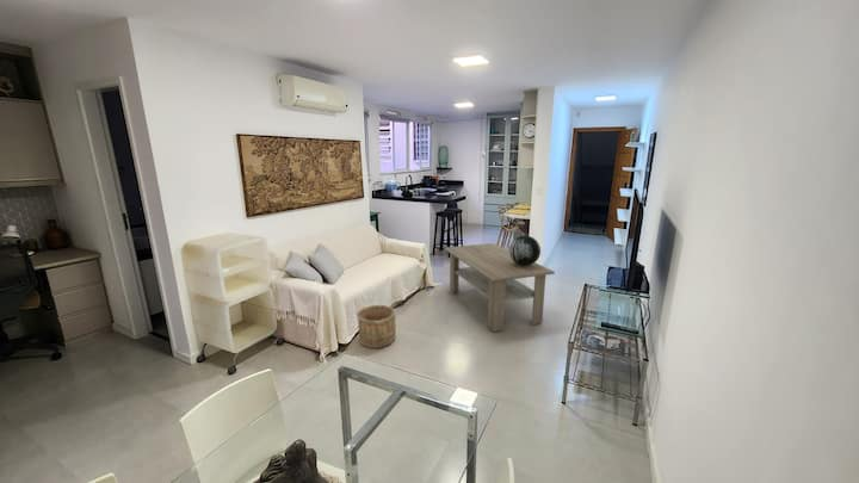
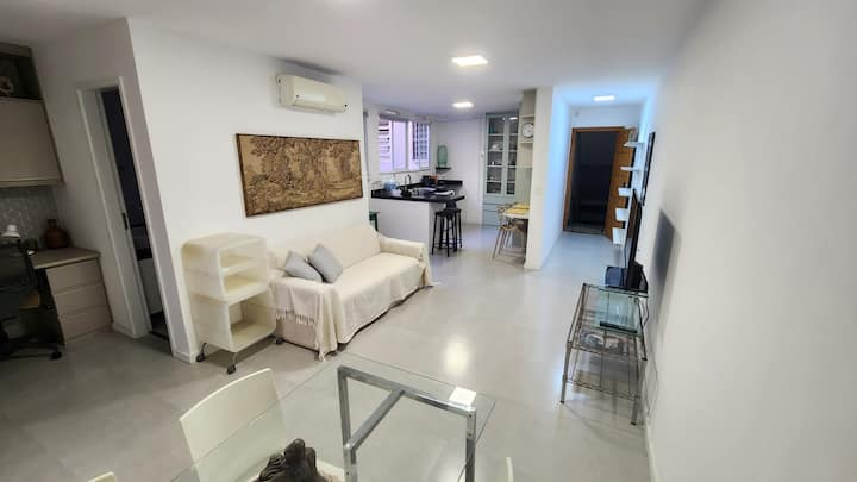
- decorative sphere (524, 250)
- coffee table (492, 281)
- wooden bucket (376, 326)
